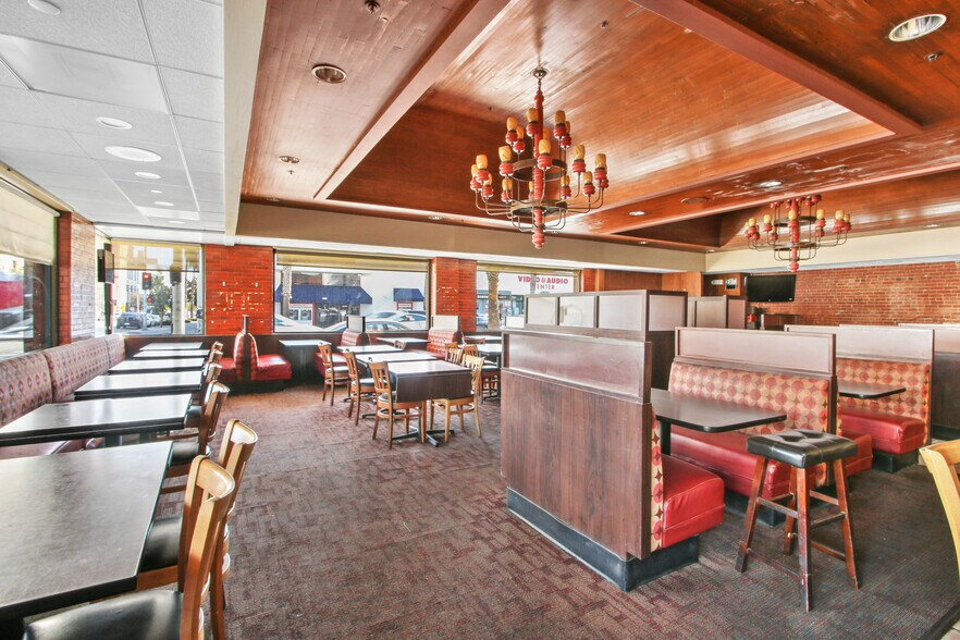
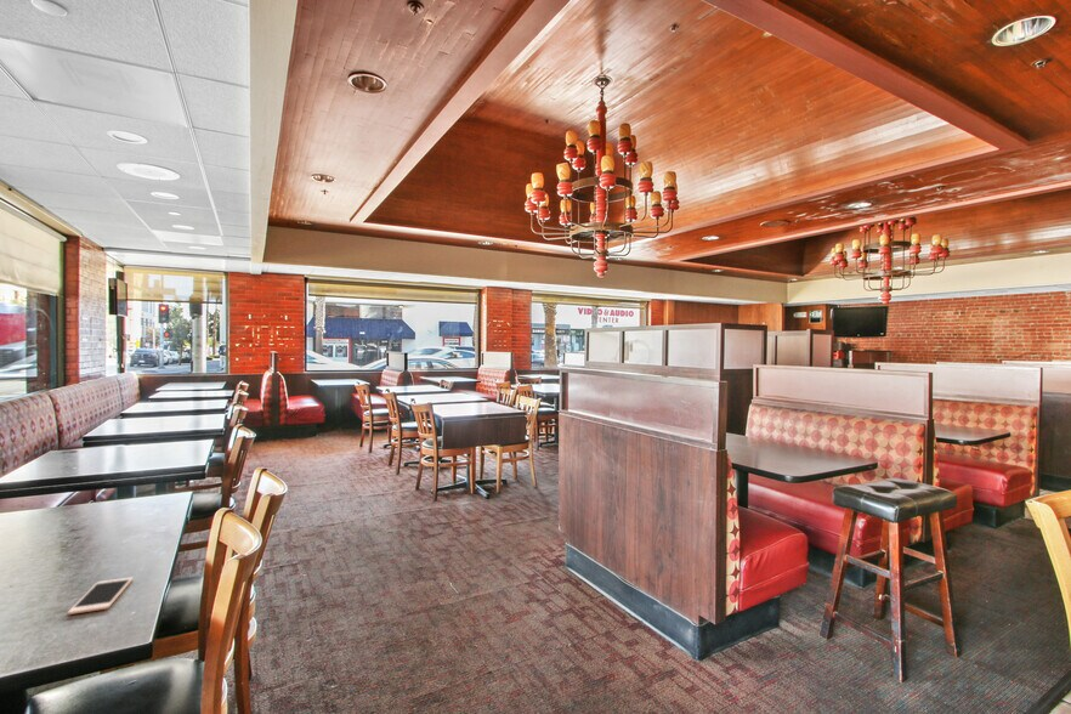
+ cell phone (102, 594)
